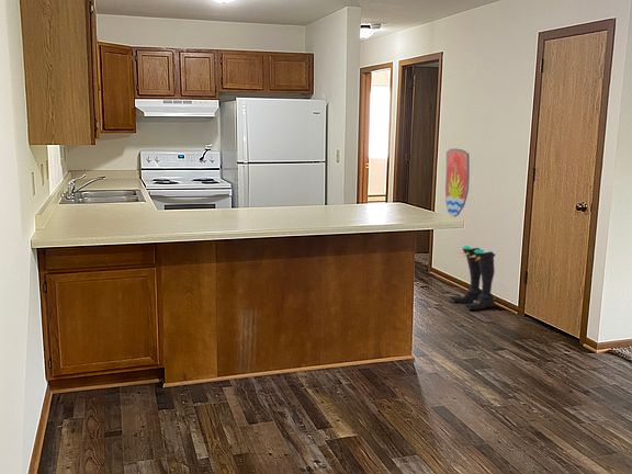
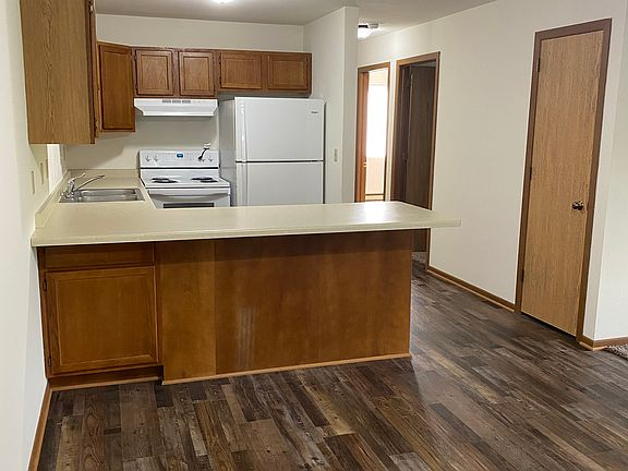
- boots (475, 275)
- decorative shield (455, 183)
